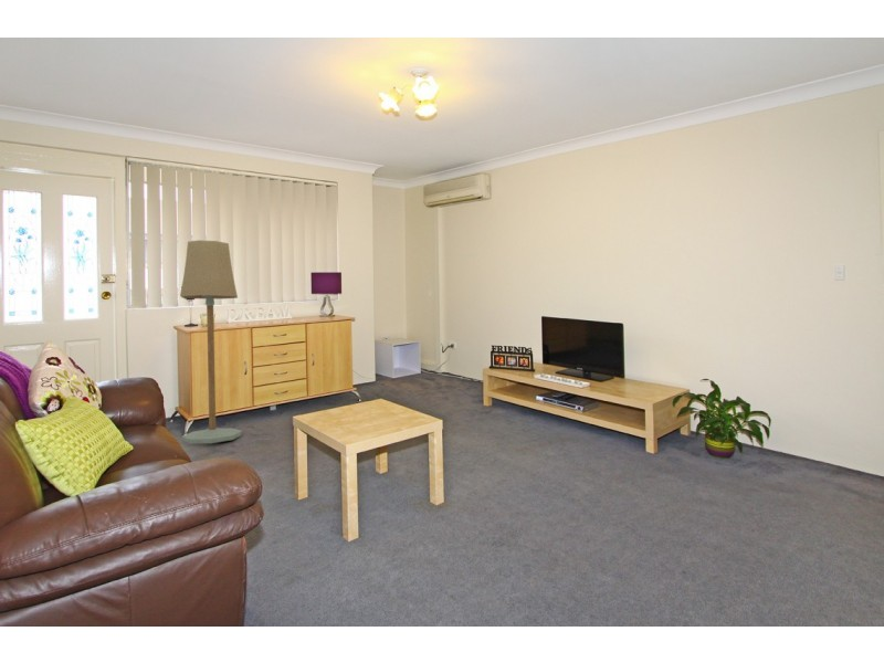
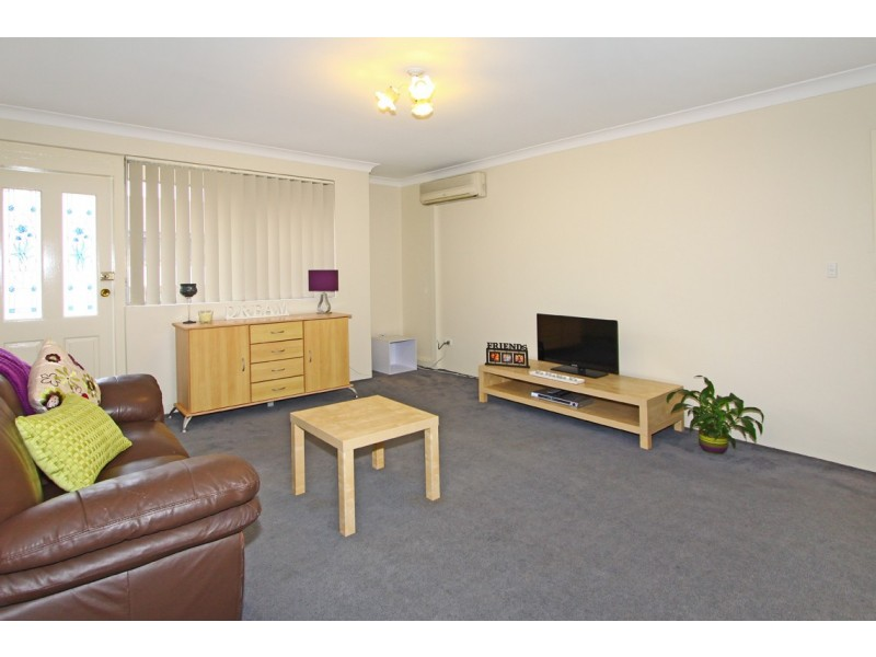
- floor lamp (210, 340)
